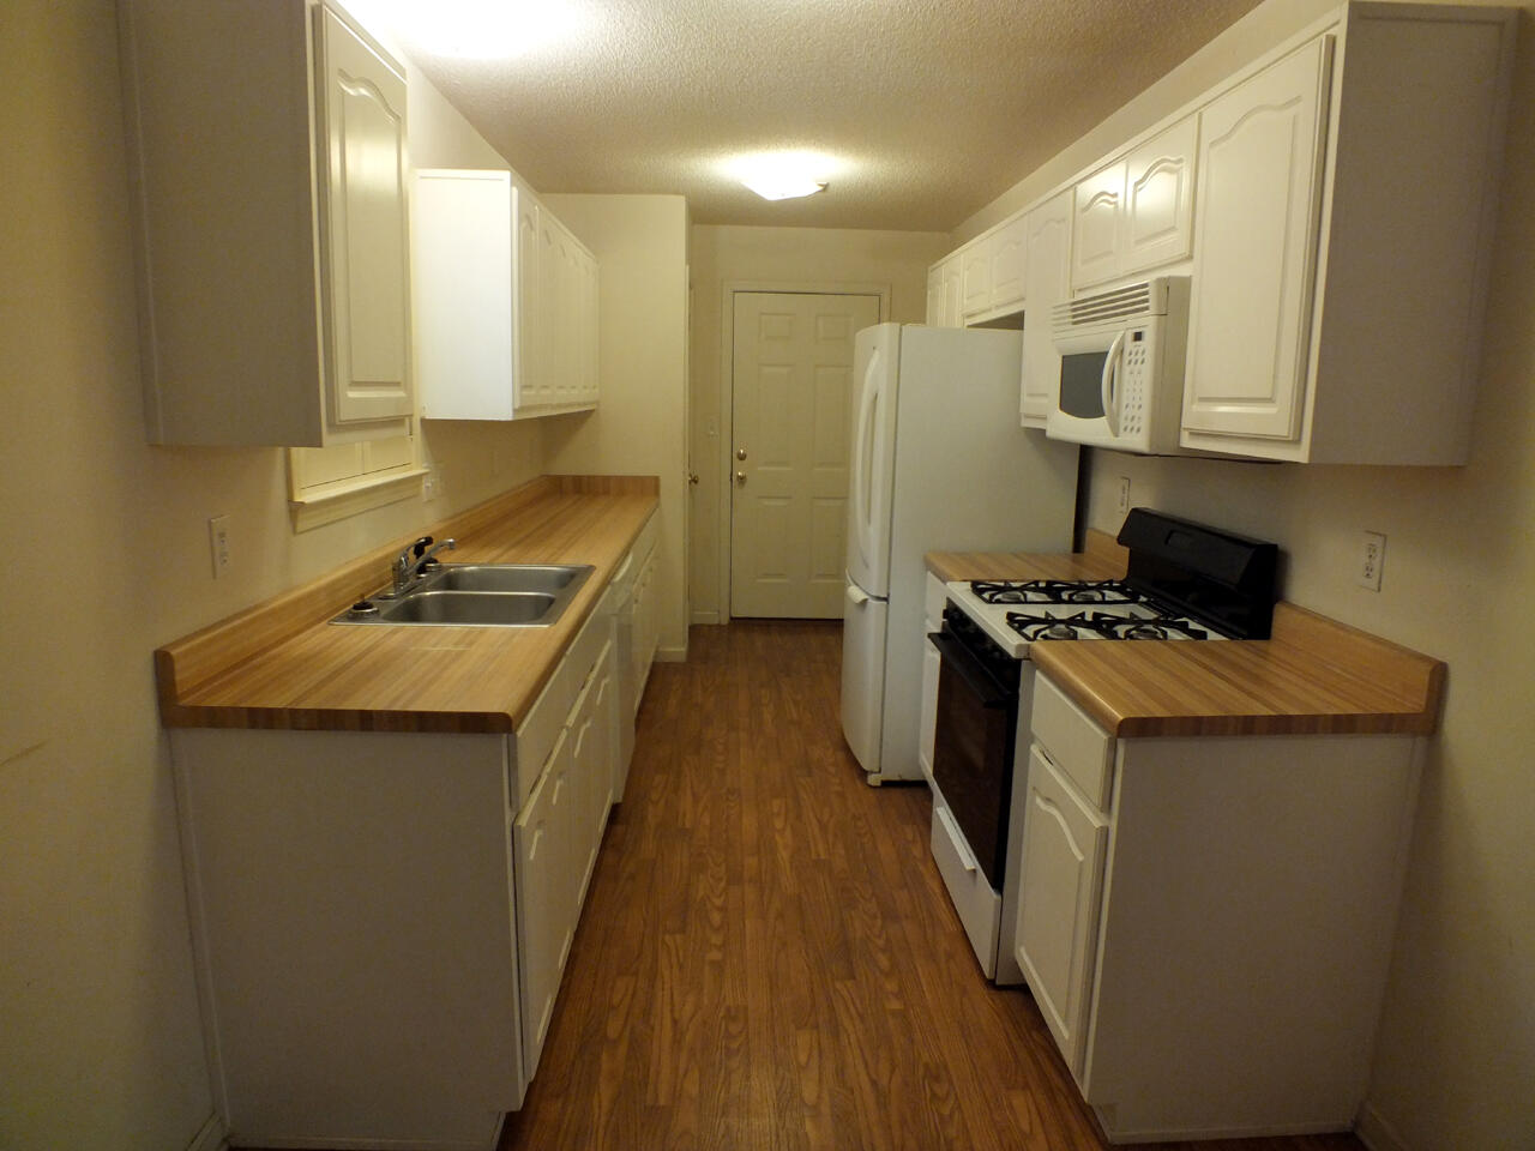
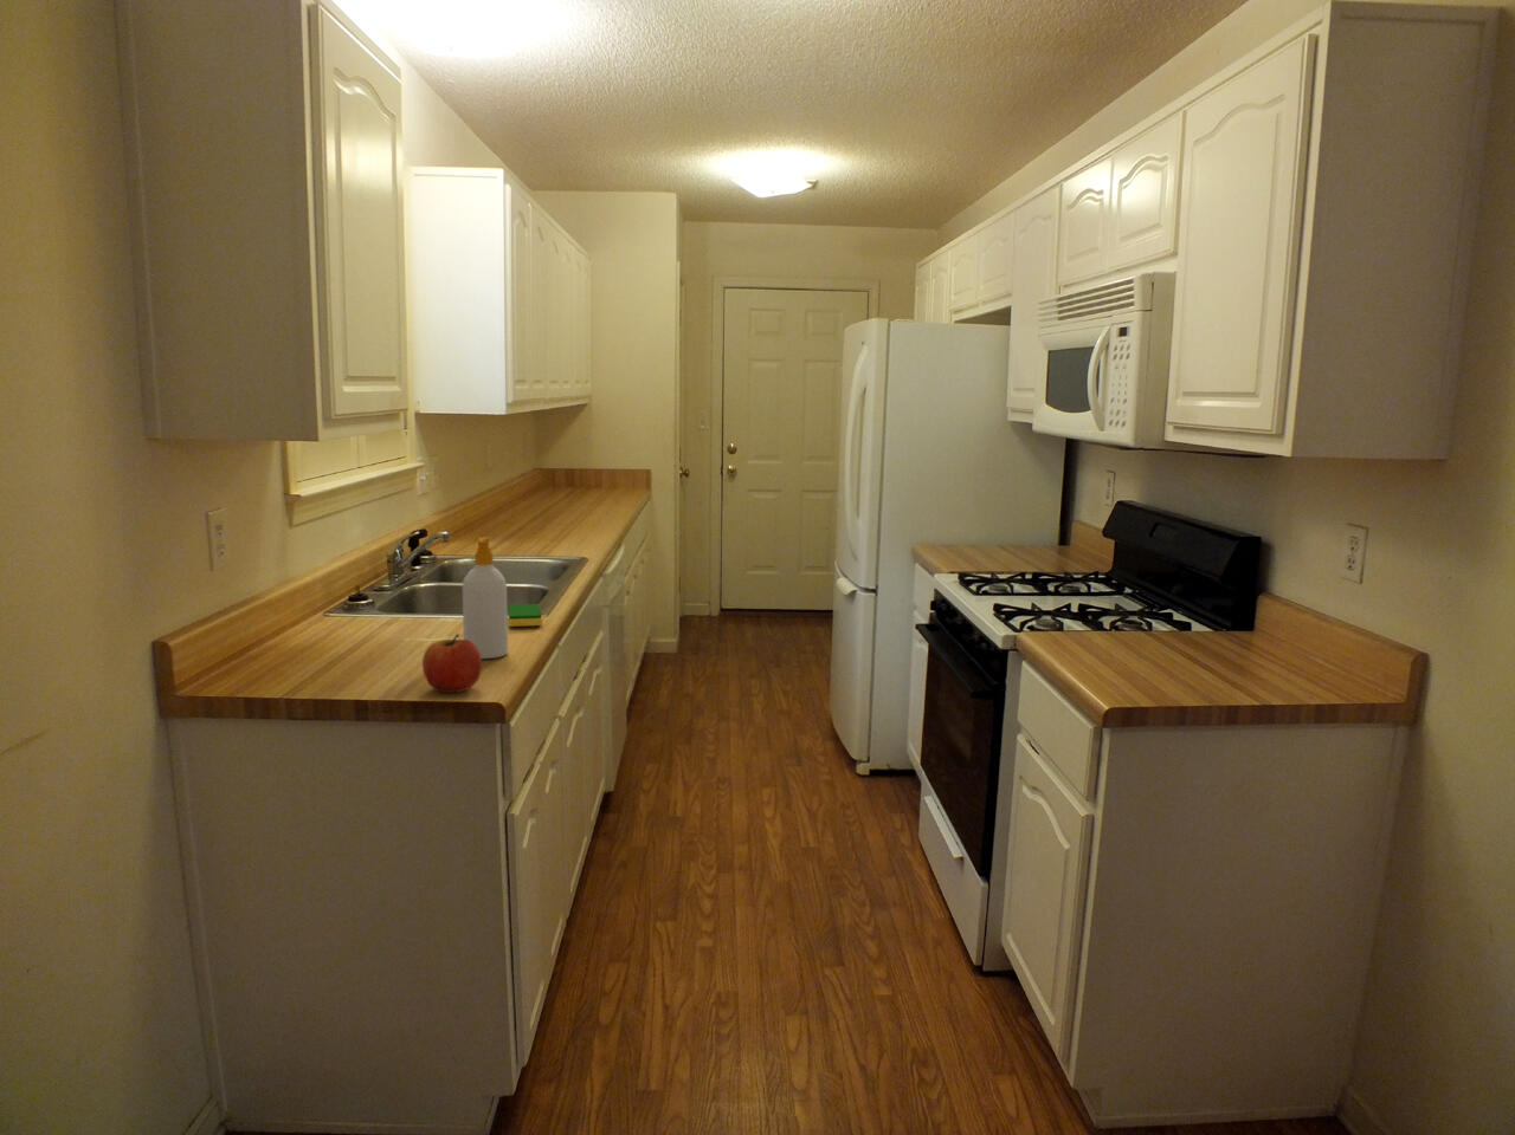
+ dish sponge (525, 615)
+ soap bottle (484, 596)
+ apple (451, 662)
